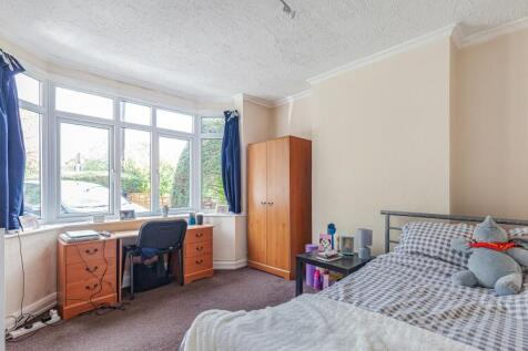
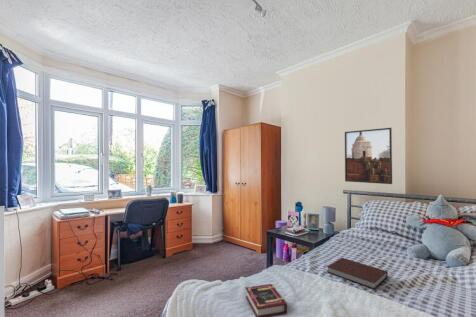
+ book (265, 299)
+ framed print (366, 156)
+ notebook (356, 271)
